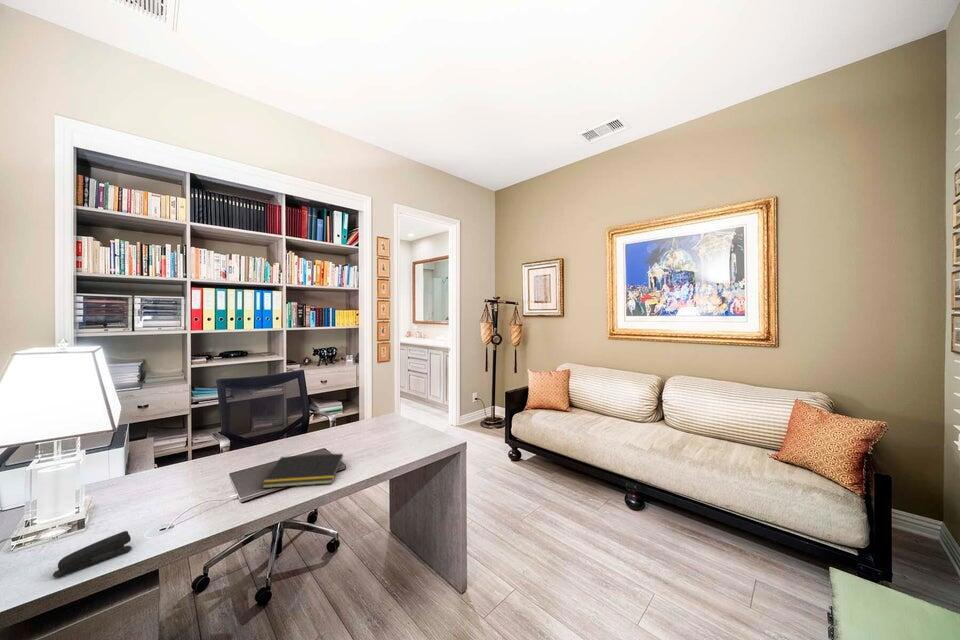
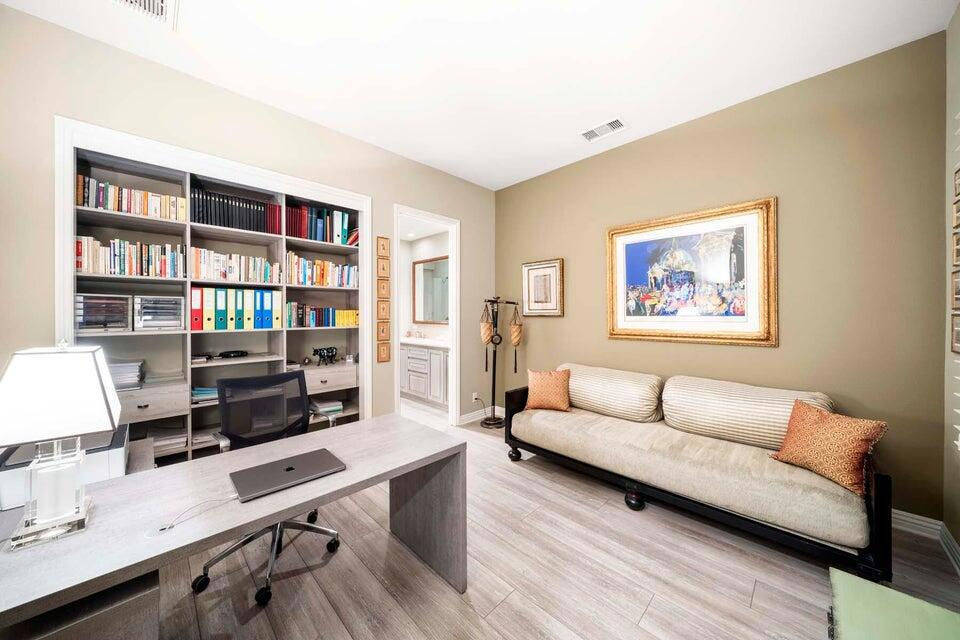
- stapler (94, 551)
- notepad (305, 469)
